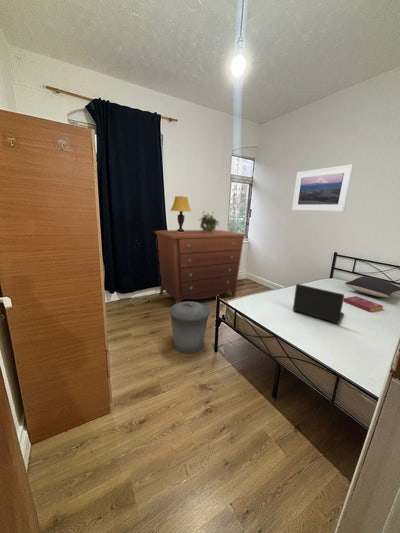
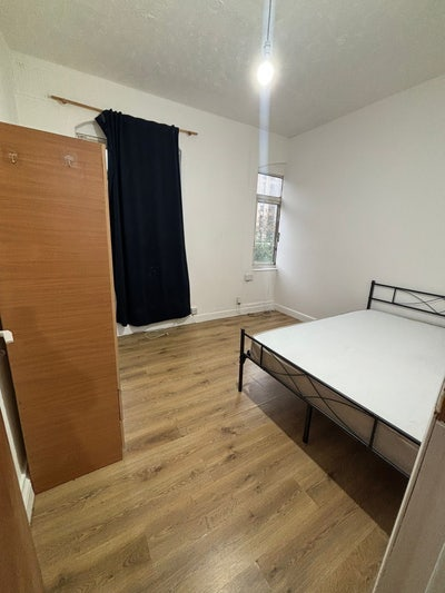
- laptop (319, 299)
- trash can (189, 324)
- potted plant (209, 221)
- book (362, 303)
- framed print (318, 190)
- pillow (374, 286)
- dresser (199, 265)
- table lamp (181, 214)
